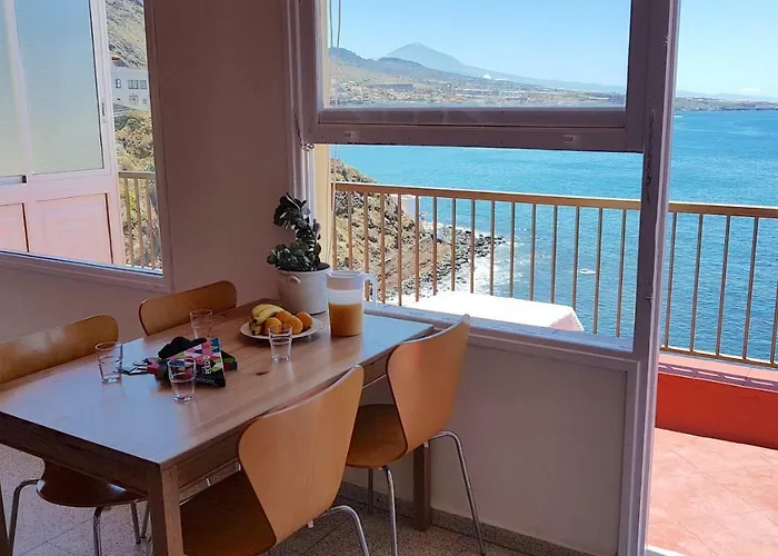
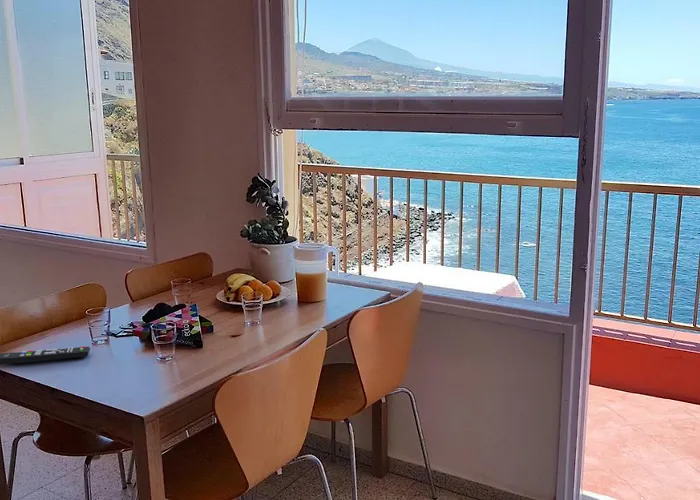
+ remote control (39, 355)
